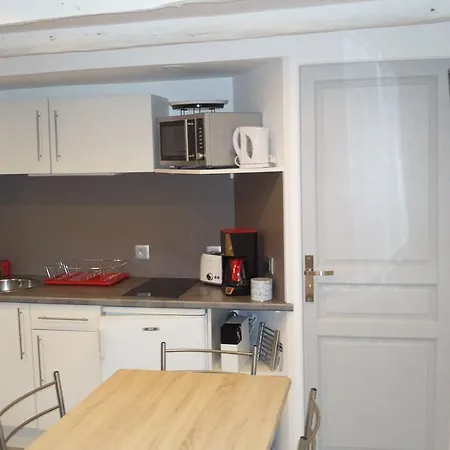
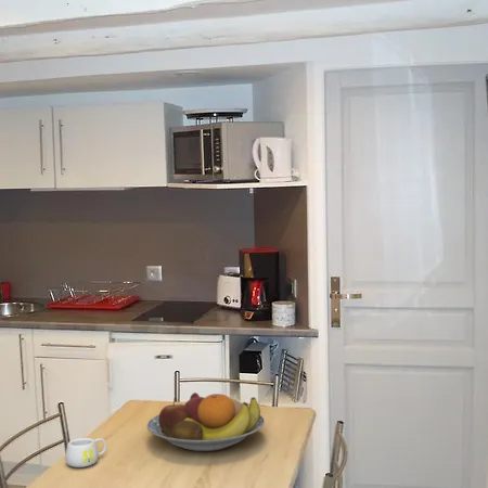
+ fruit bowl (205, 416)
+ mug (87, 451)
